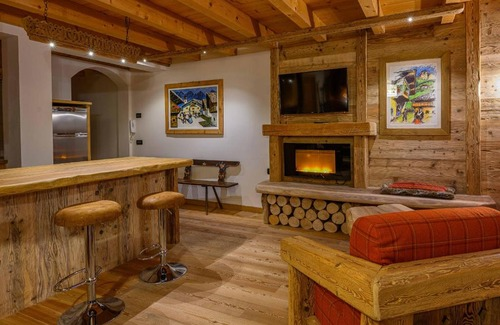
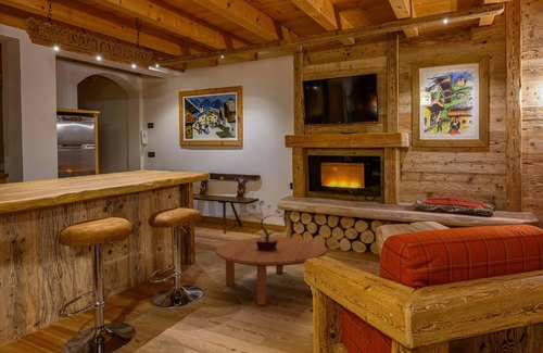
+ potted plant (262, 224)
+ coffee table (272, 265)
